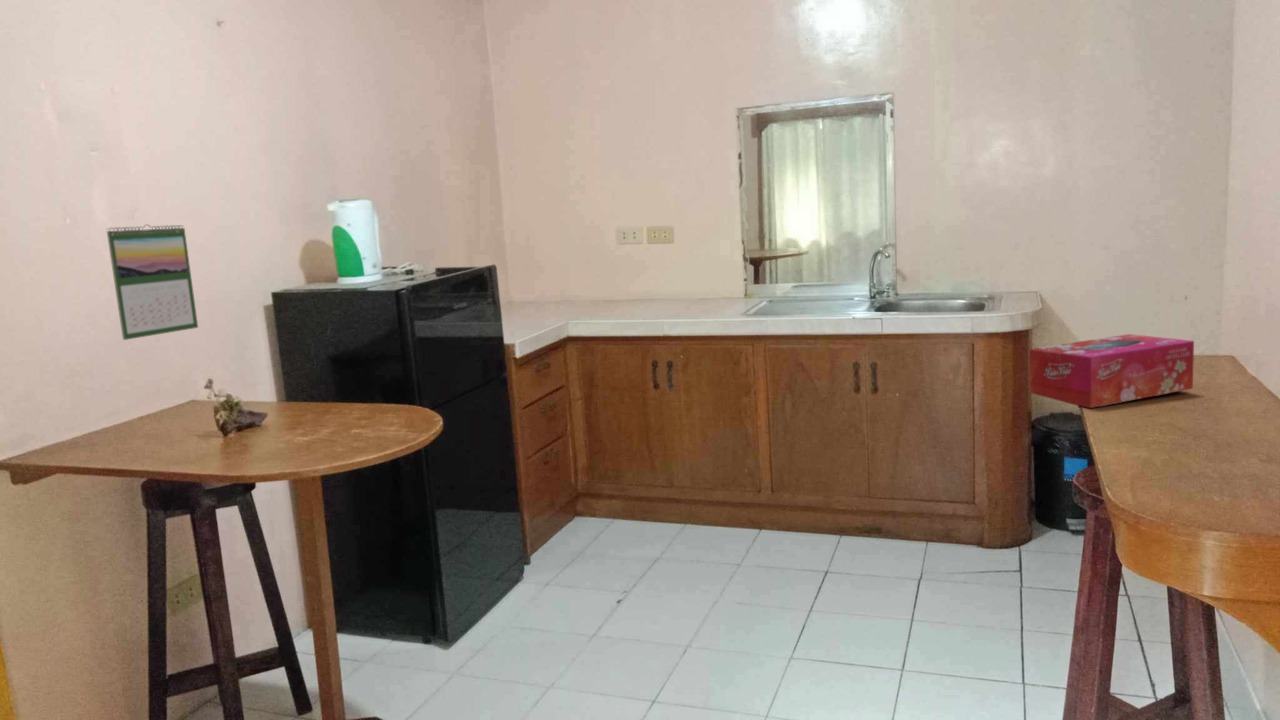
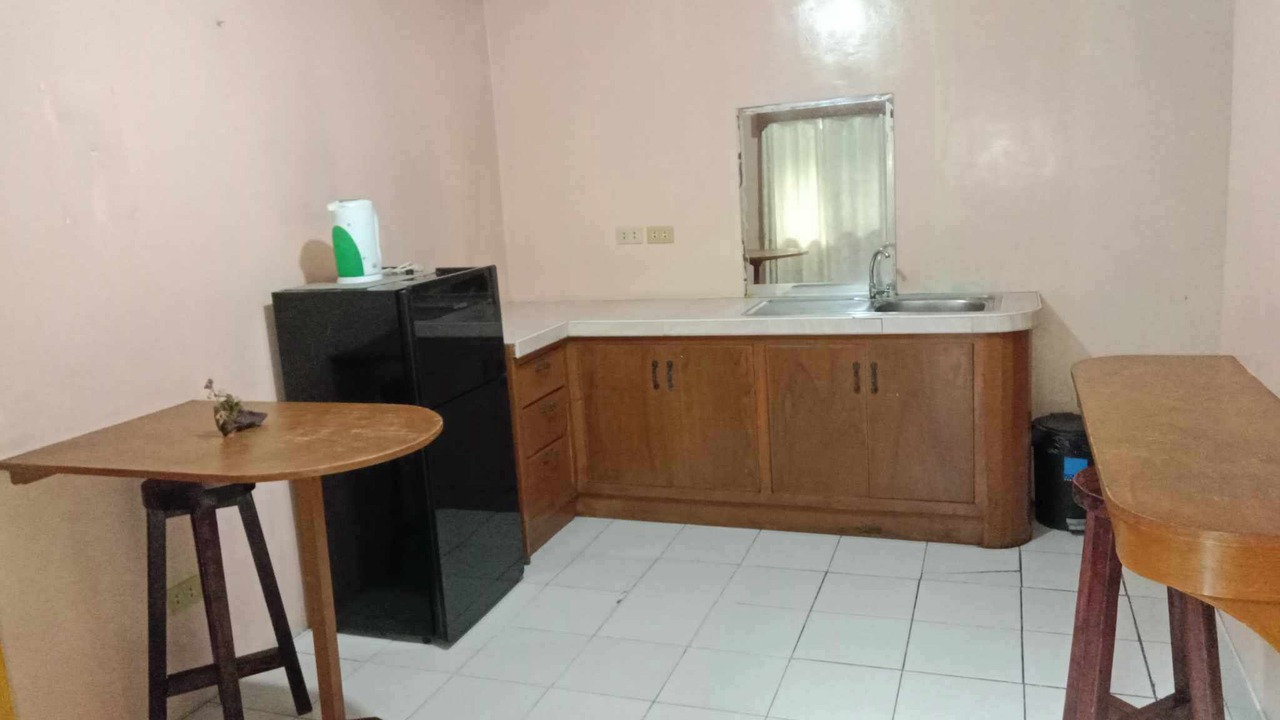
- calendar (154, 279)
- tissue box (1110, 368)
